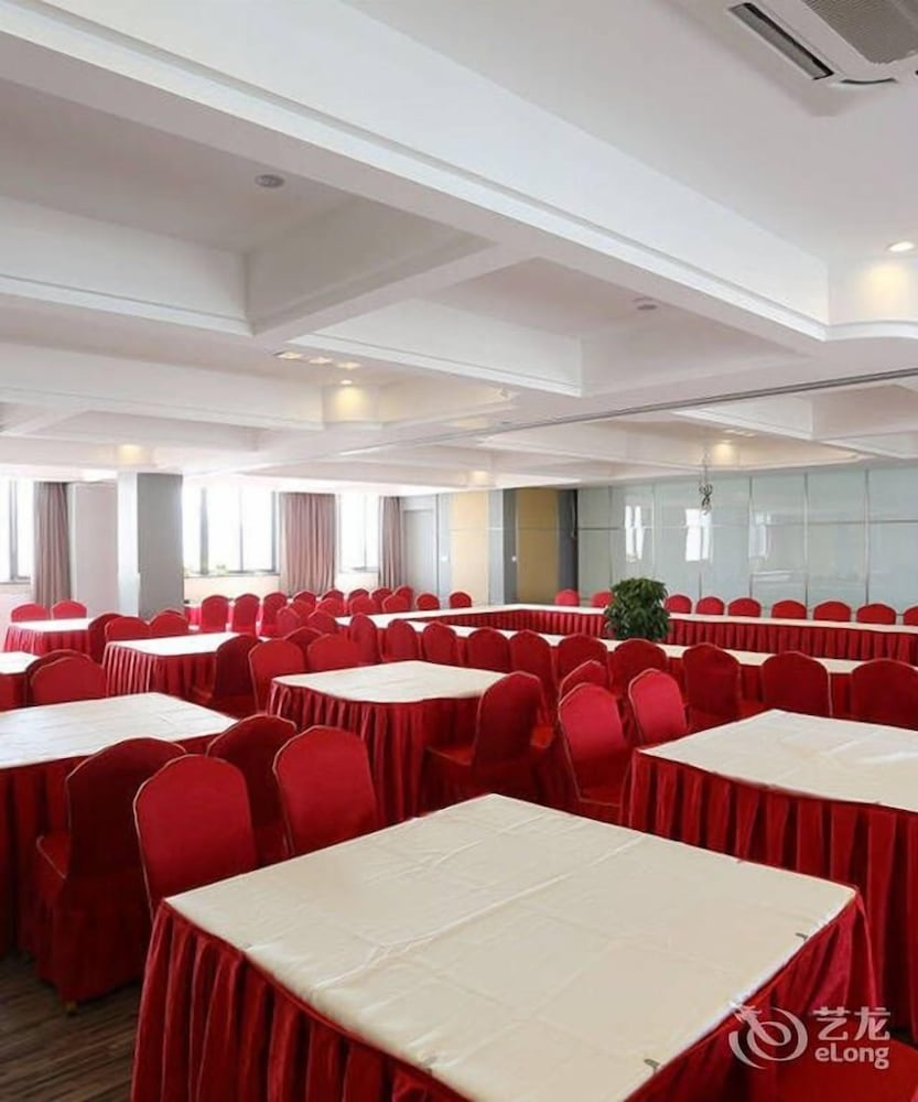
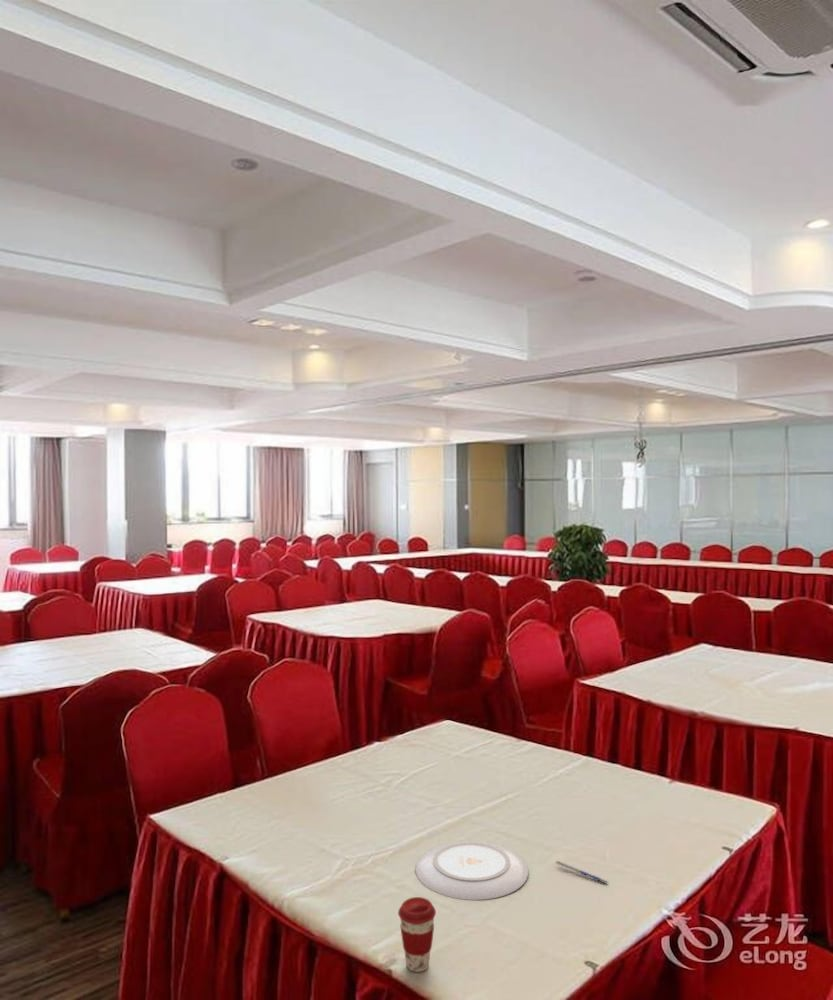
+ plate (471, 864)
+ pen (580, 871)
+ coffee cup (417, 935)
